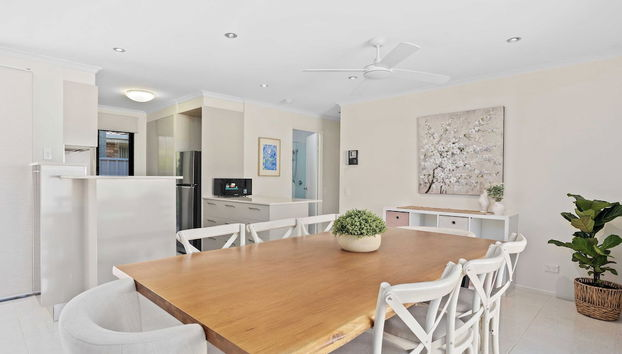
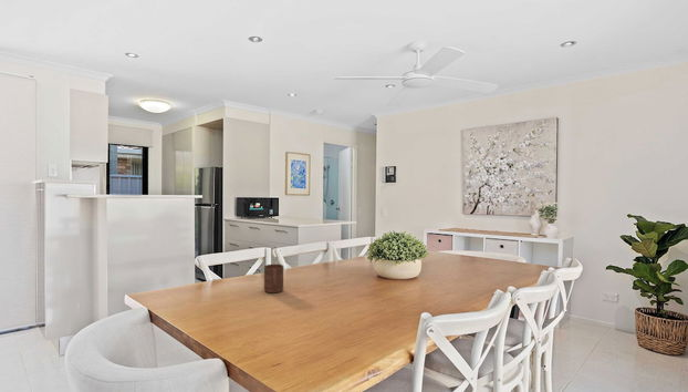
+ cup (274, 278)
